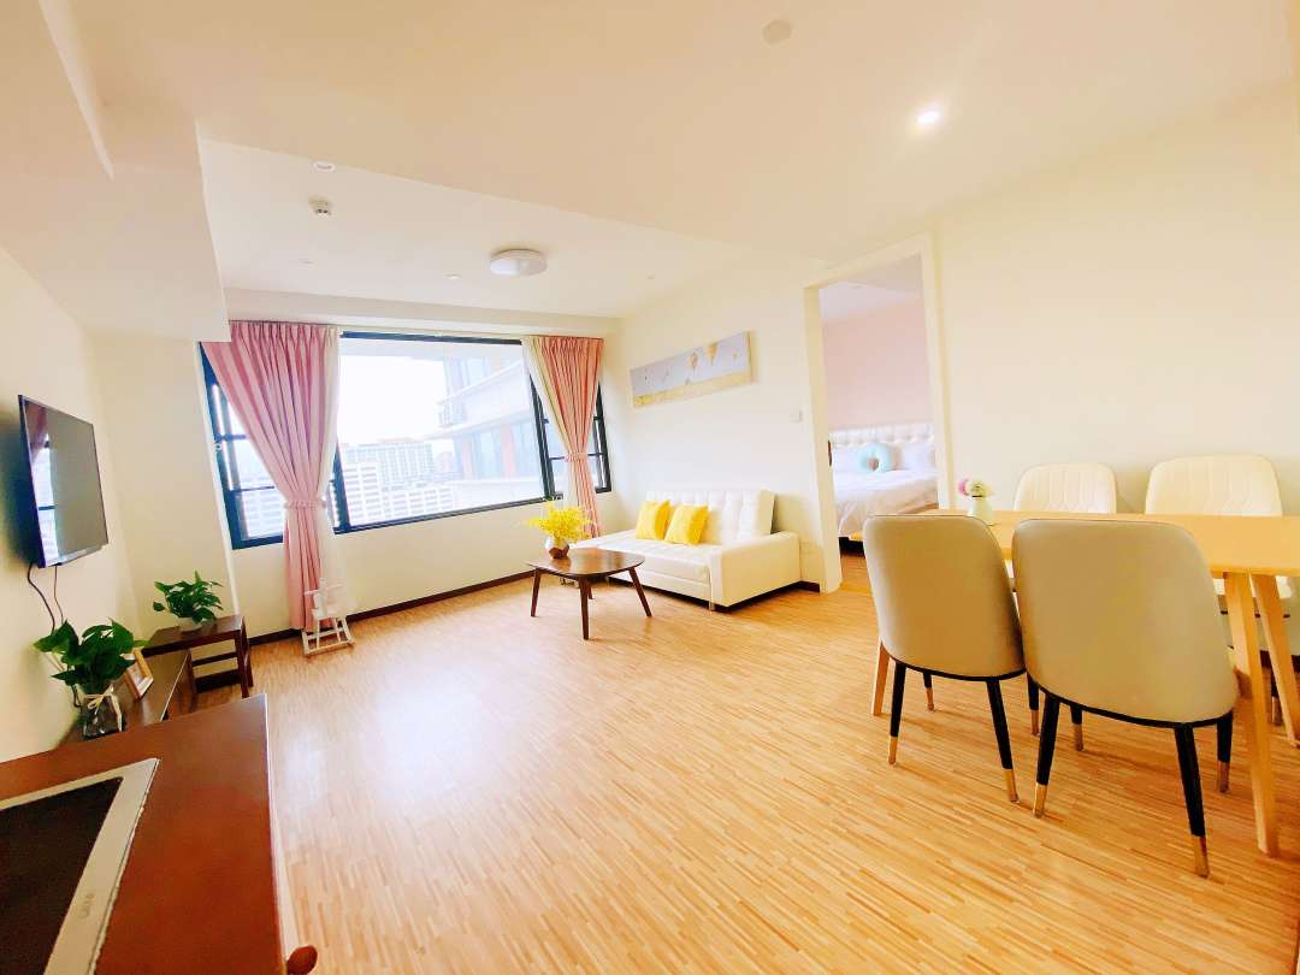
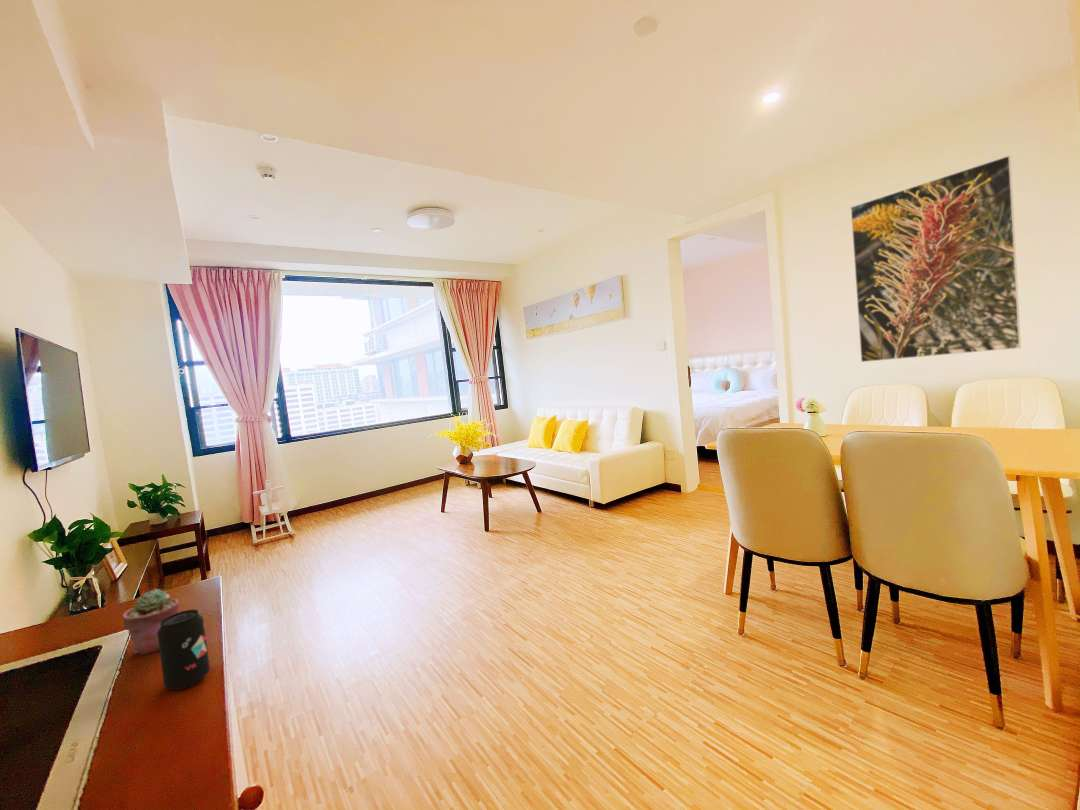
+ beverage can (183, 648)
+ potted succulent (152, 618)
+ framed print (927, 270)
